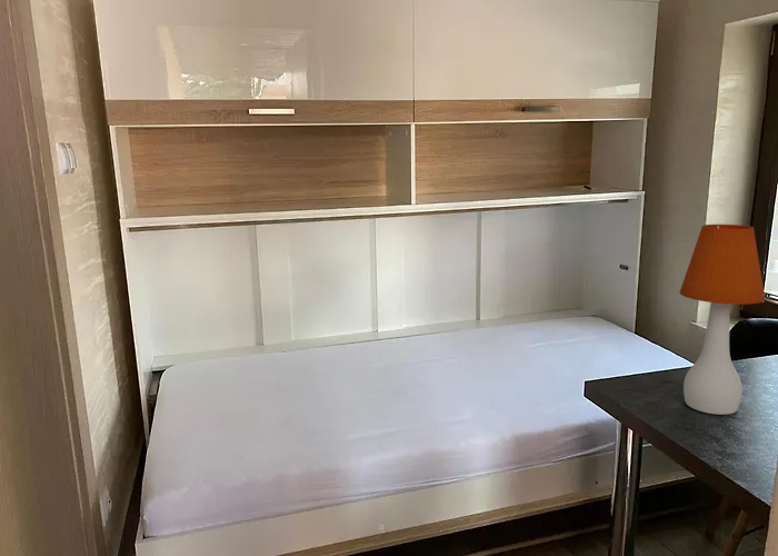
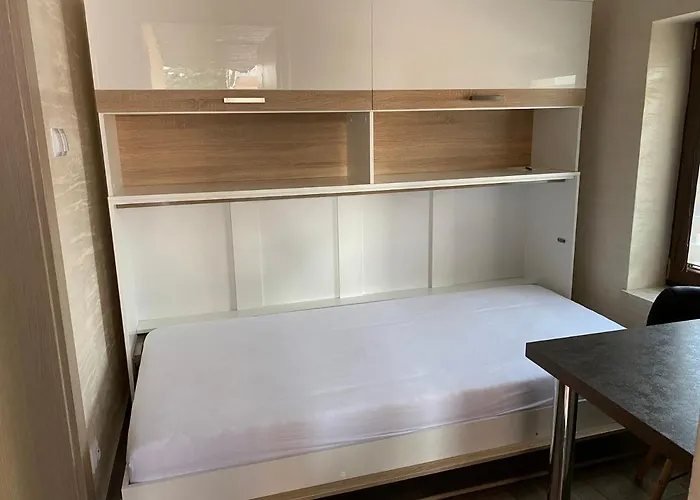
- table lamp (718, 318)
